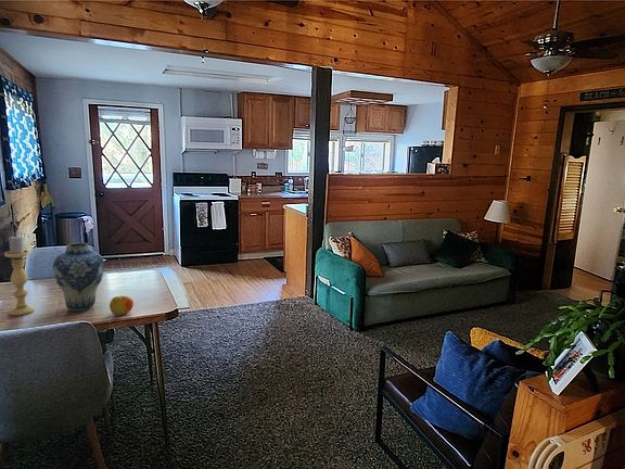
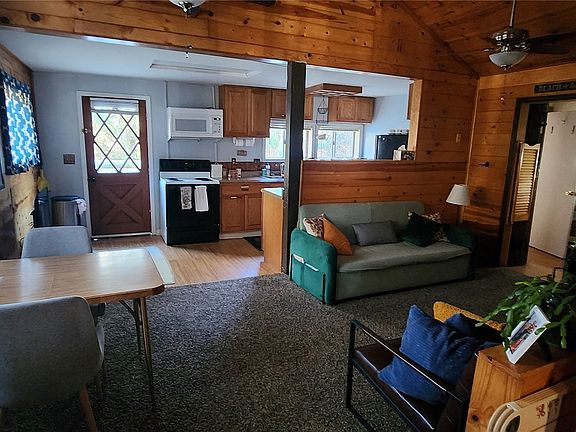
- apple (122, 304)
- vase (79, 277)
- candle holder (18, 274)
